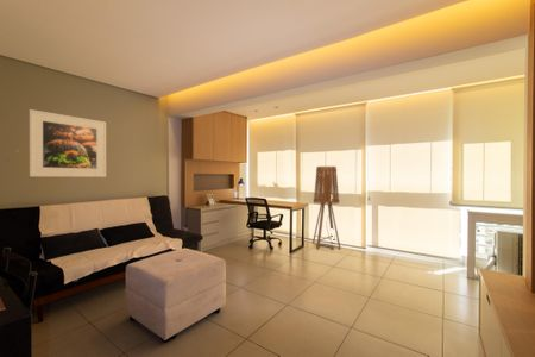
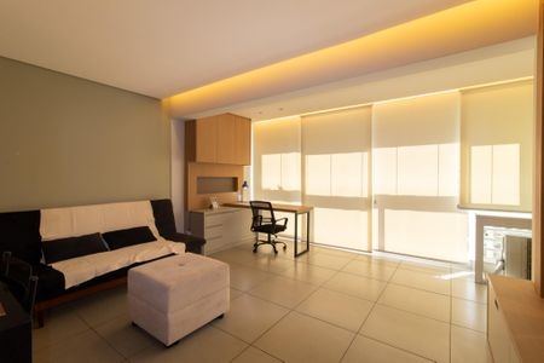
- floor lamp (323, 206)
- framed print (71, 146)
